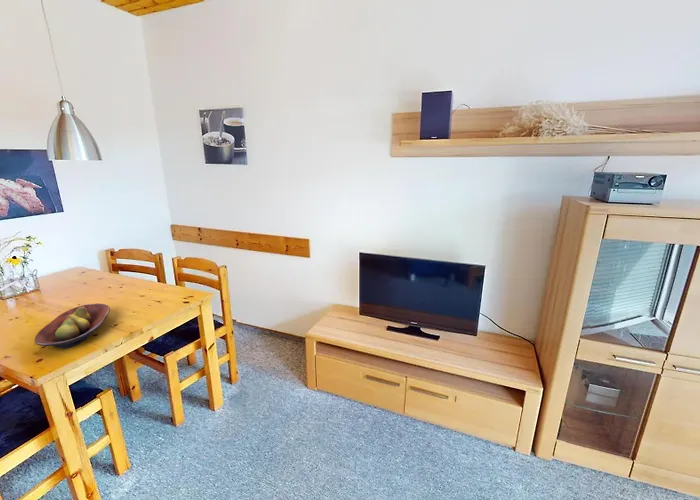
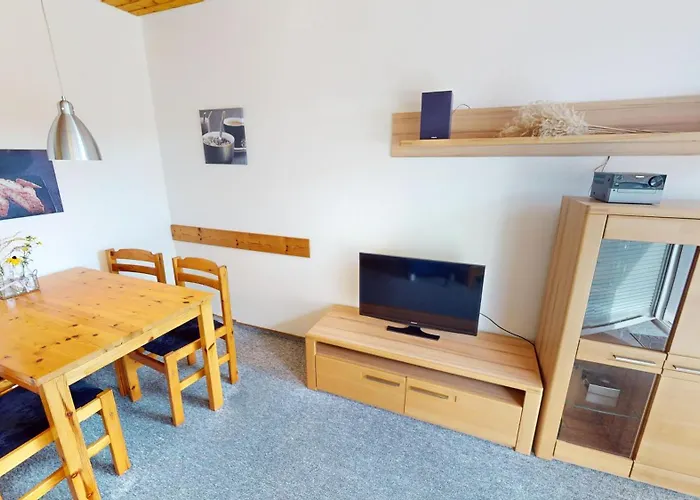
- fruit bowl (75, 322)
